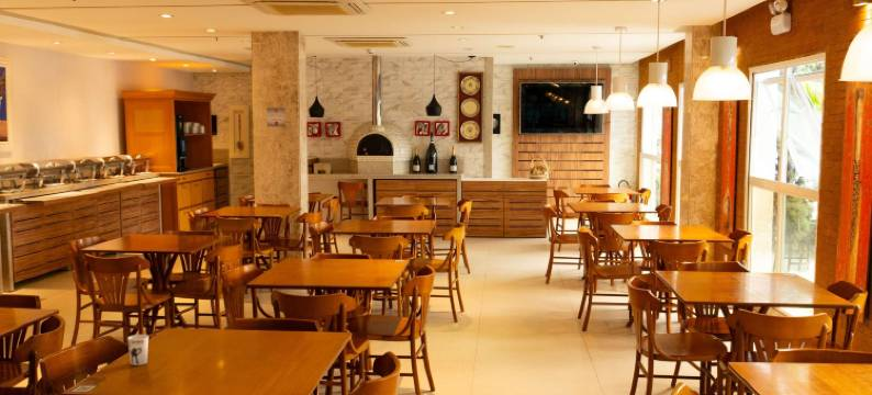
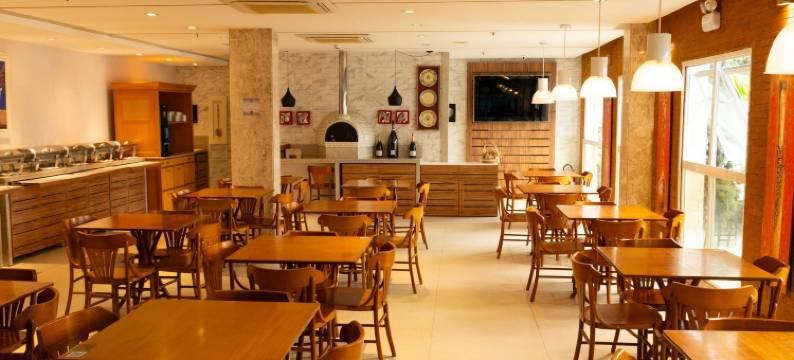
- cup (138, 350)
